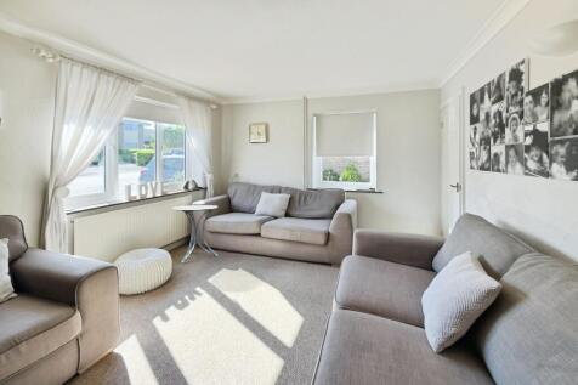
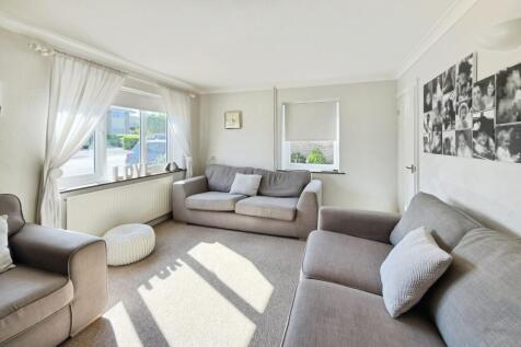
- side table (195, 231)
